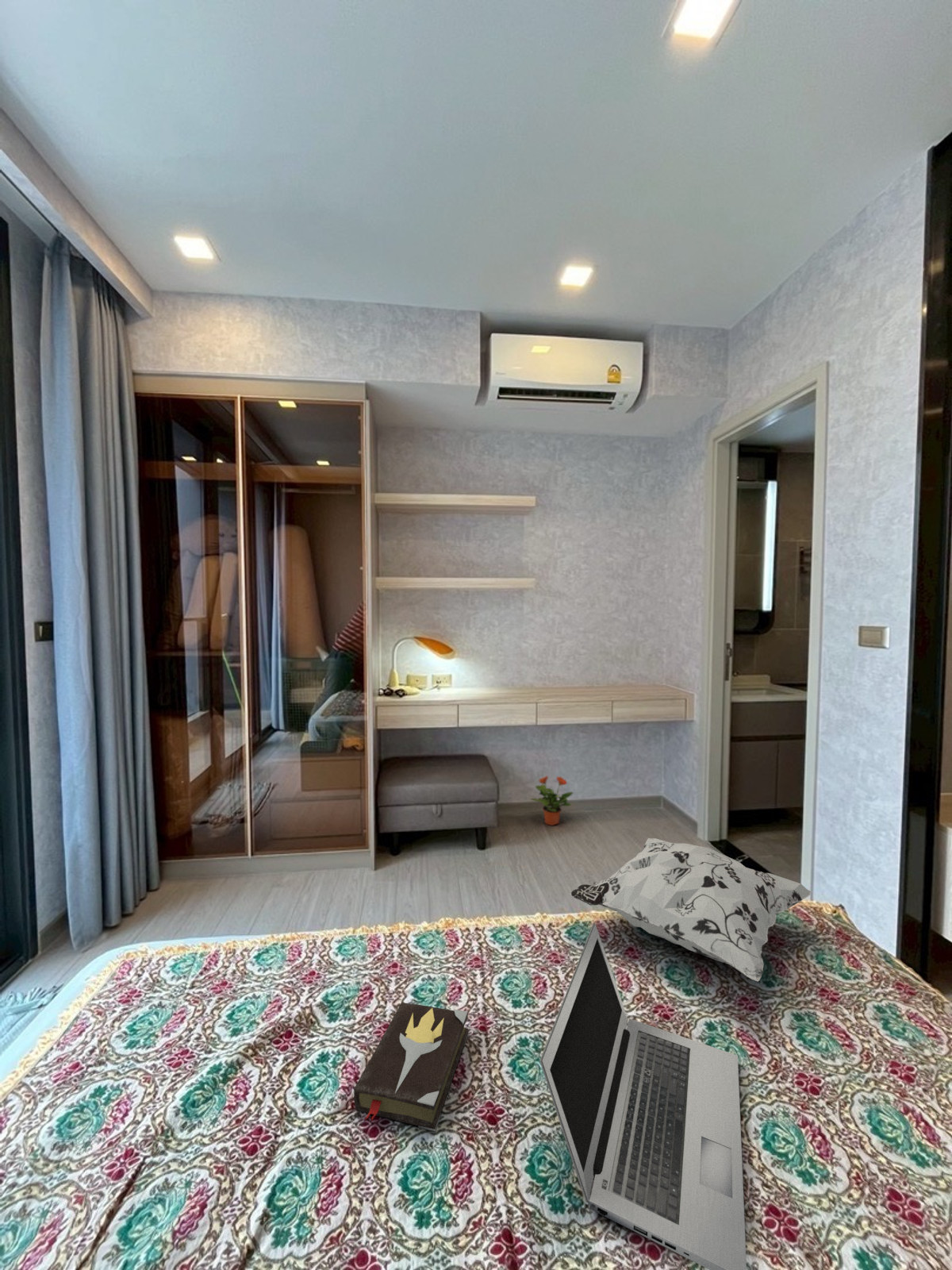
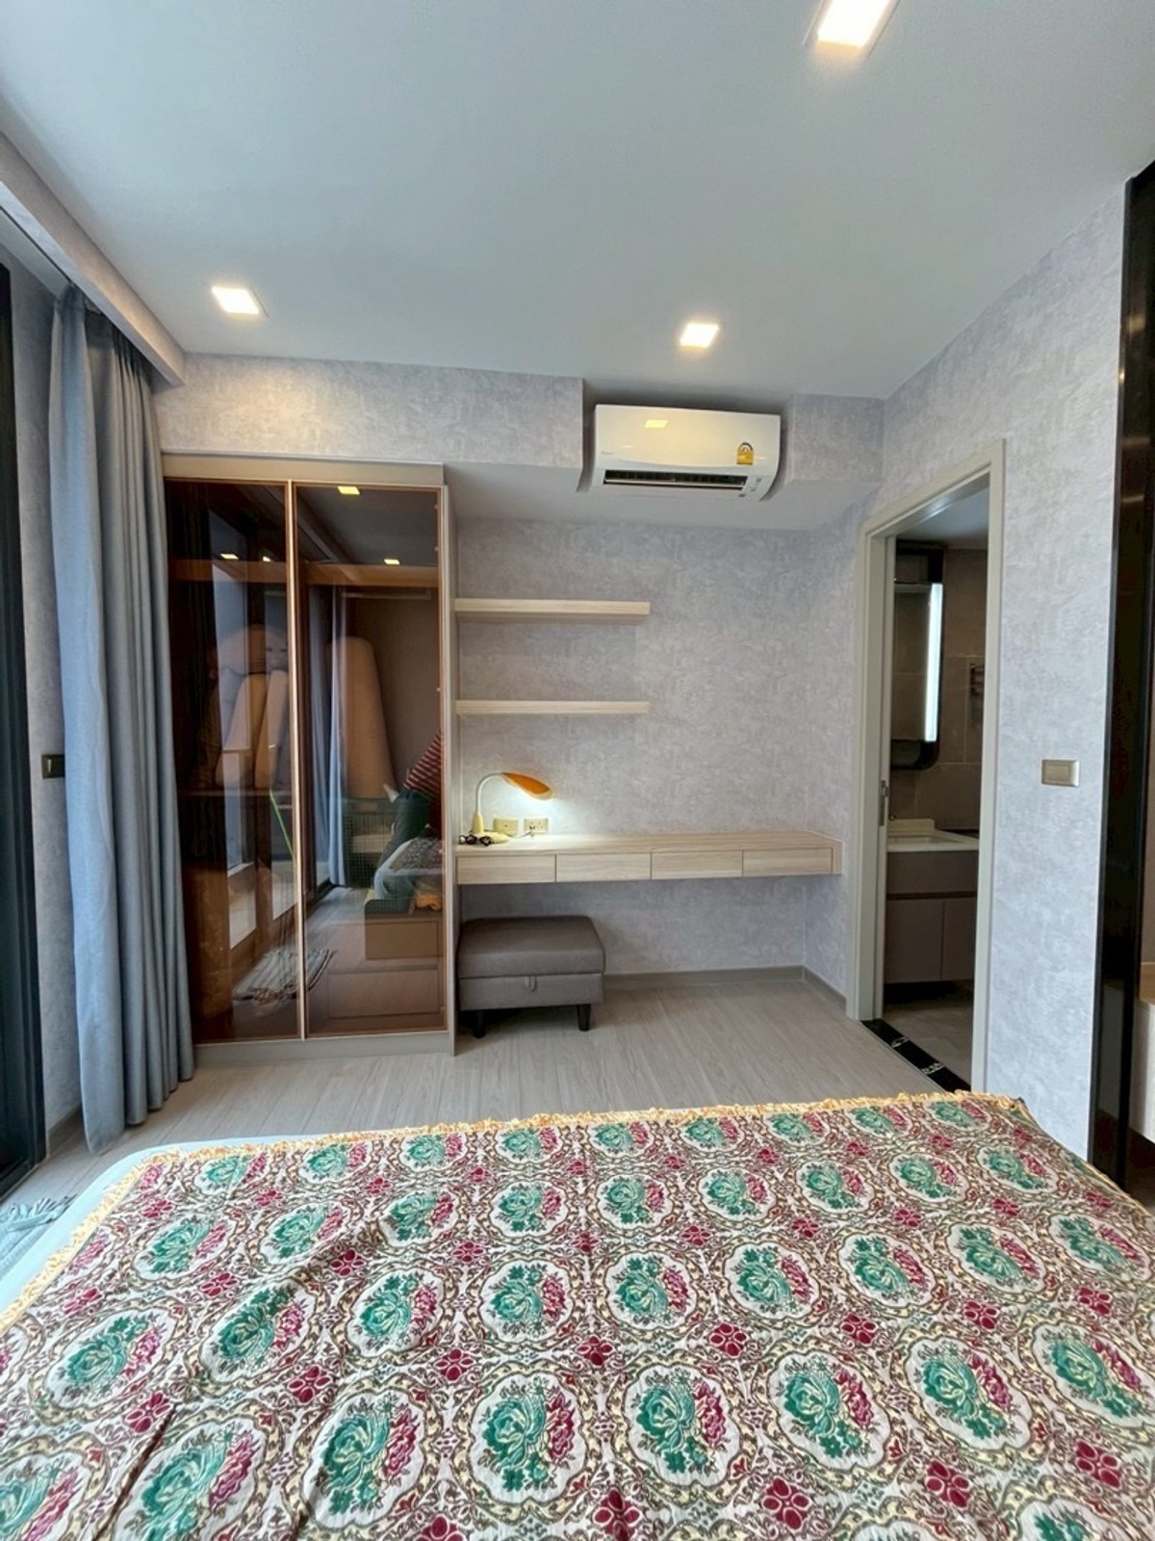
- decorative pillow (690, 893)
- potted plant (551, 799)
- laptop (651, 1061)
- hardback book (416, 1056)
